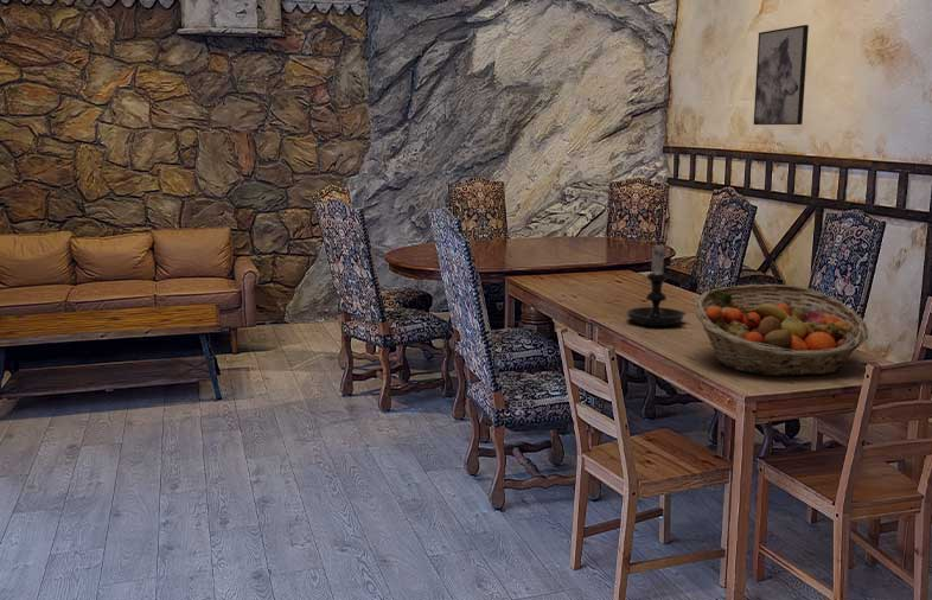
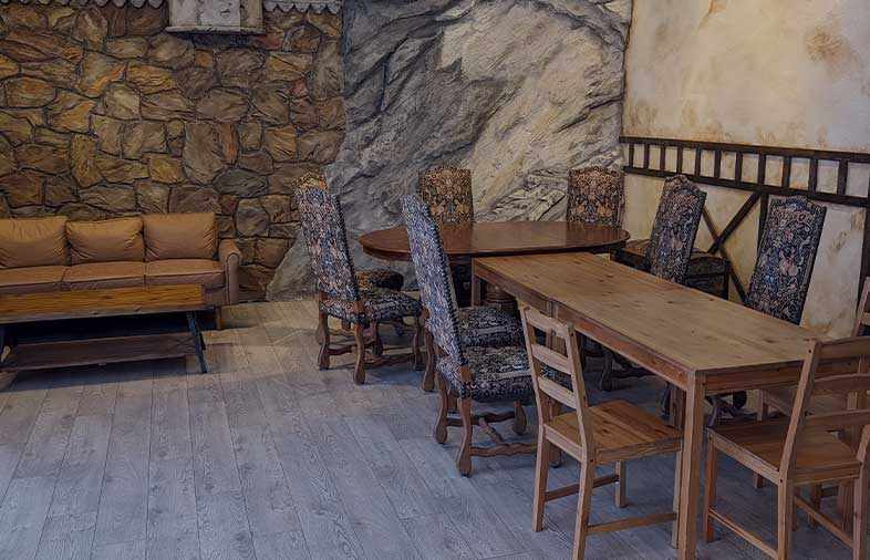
- candle holder (656, 281)
- fruit basket (778, 328)
- wall art (779, 77)
